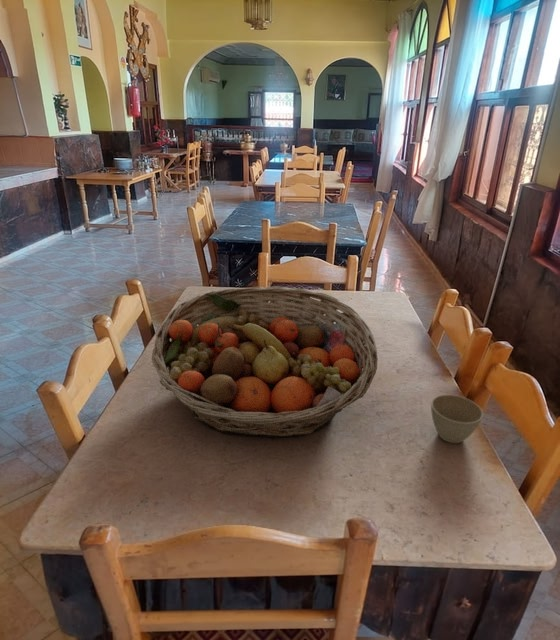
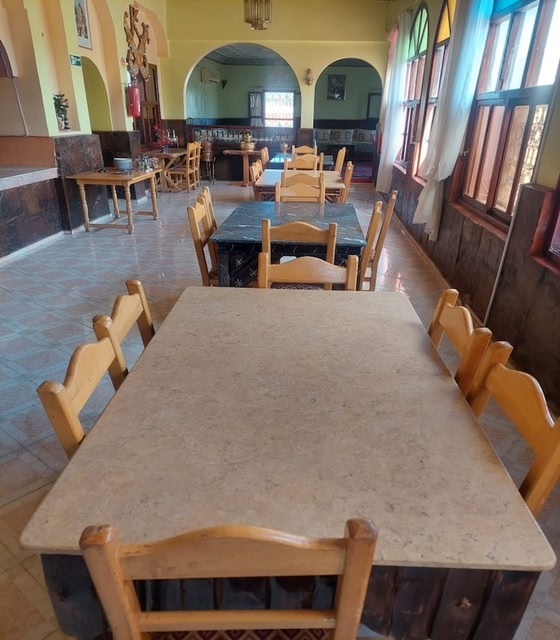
- flower pot (453, 422)
- fruit basket (264, 357)
